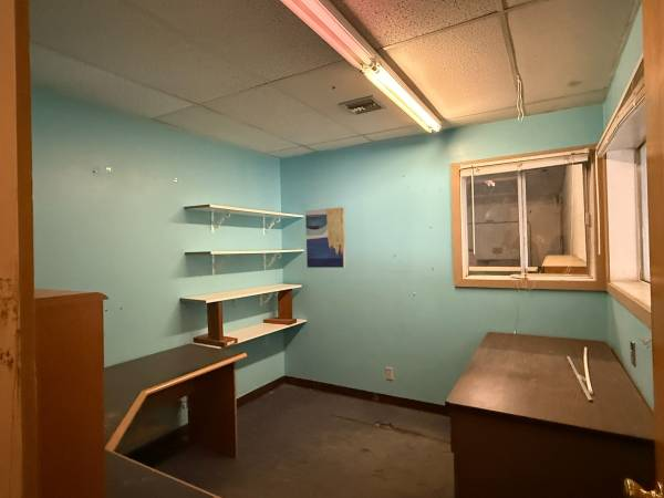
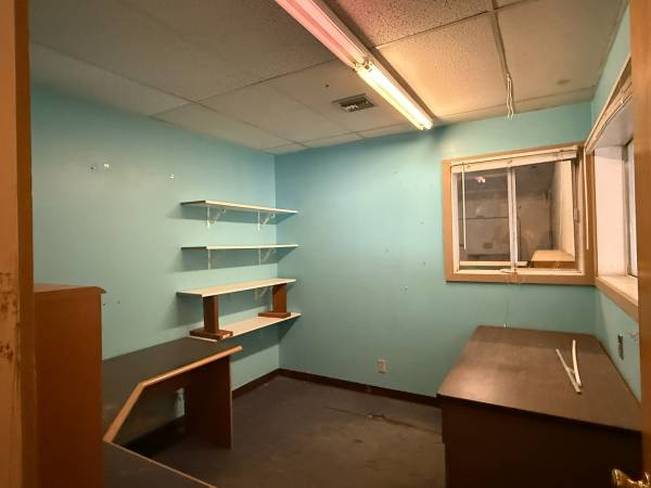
- wall art (324, 238)
